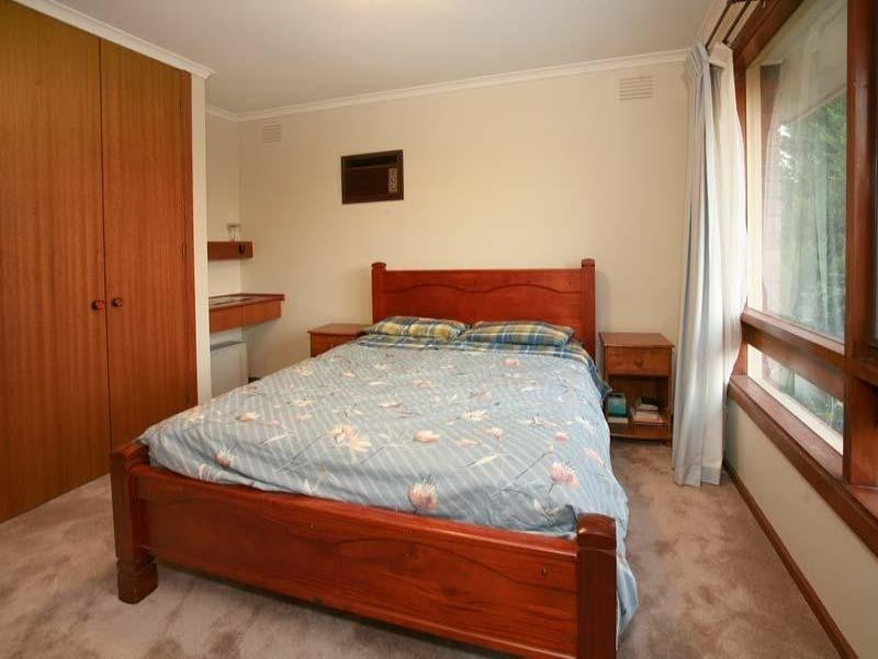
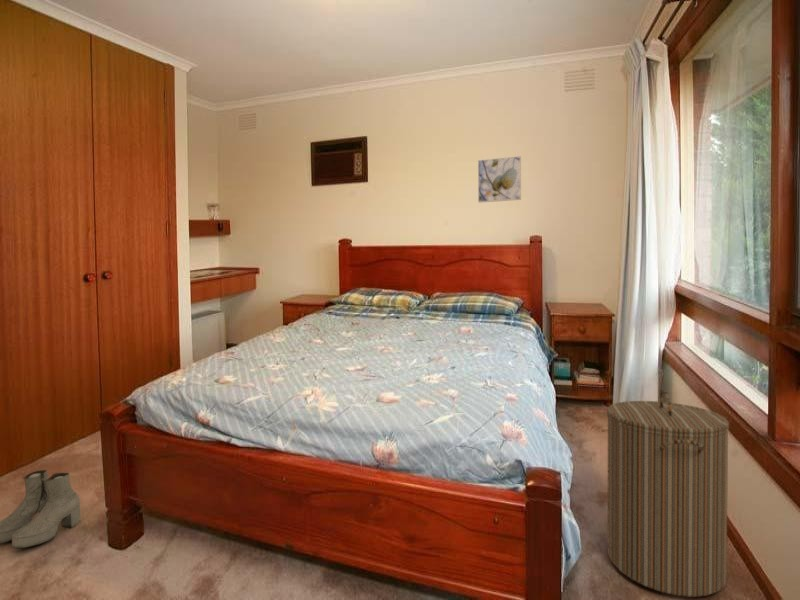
+ laundry hamper (664, 477)
+ boots (36, 505)
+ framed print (499, 179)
